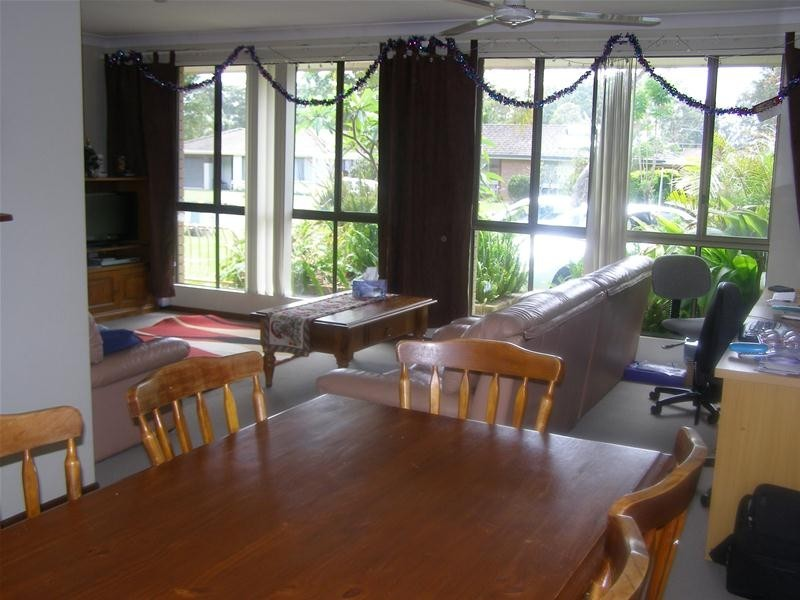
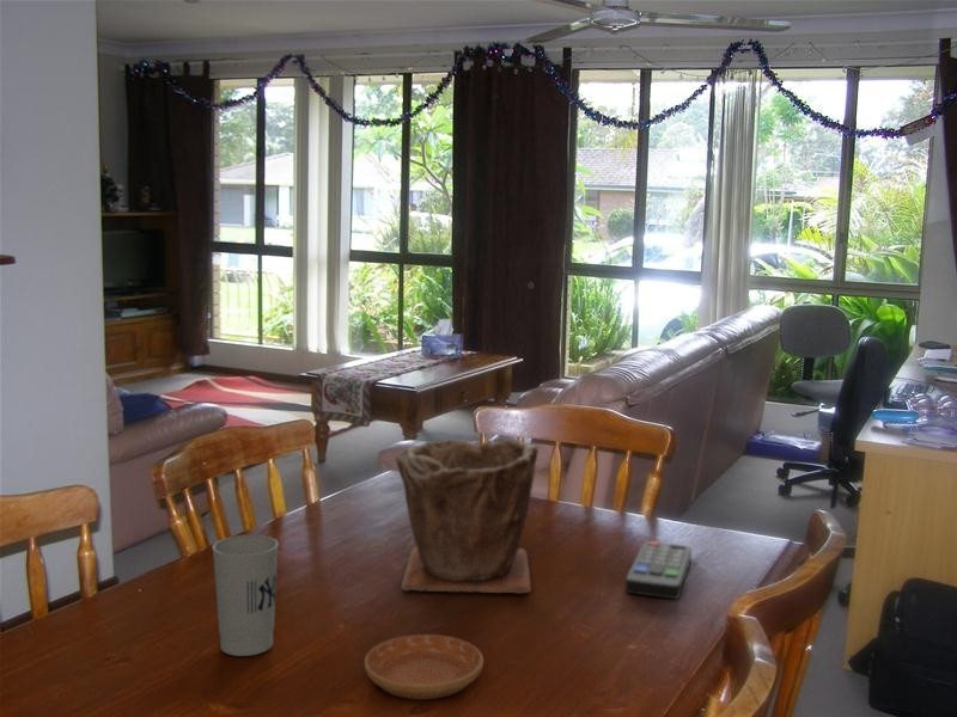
+ cup (245, 595)
+ plant pot (468, 508)
+ remote control (659, 566)
+ saucer (423, 667)
